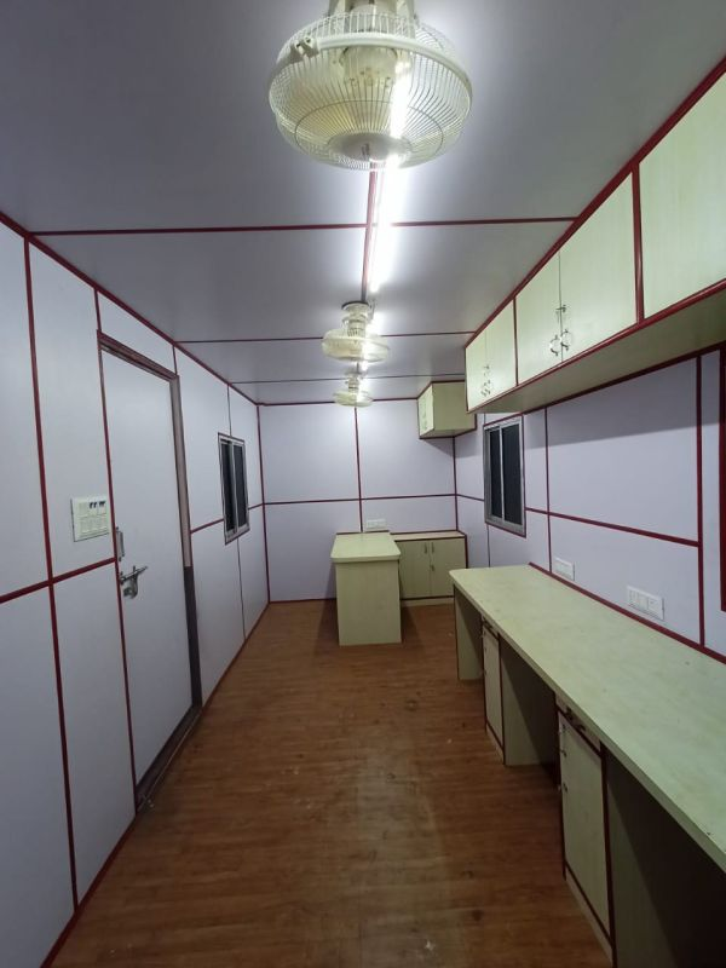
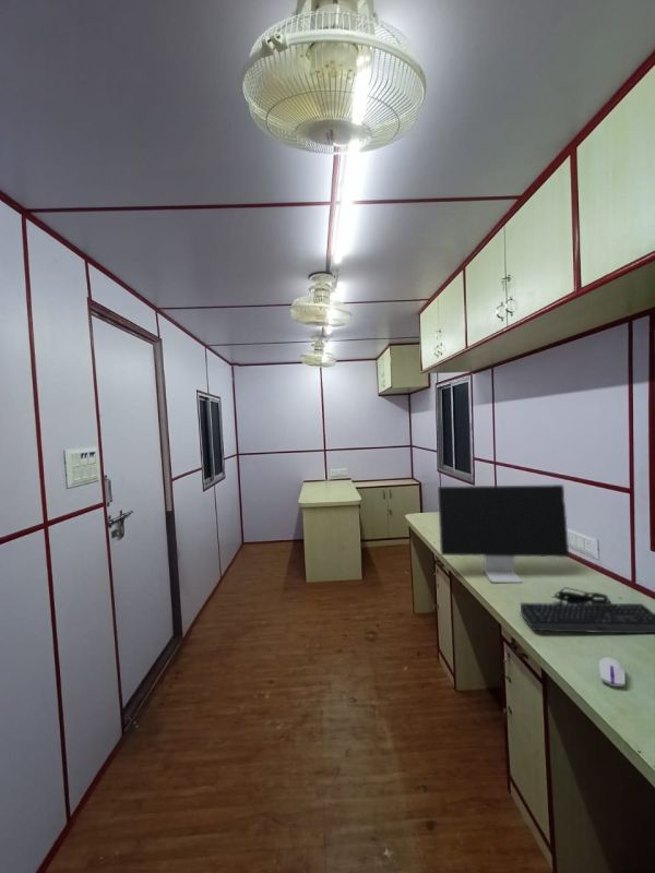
+ computer monitor (499, 529)
+ keyboard (584, 606)
+ computer mouse (611, 669)
